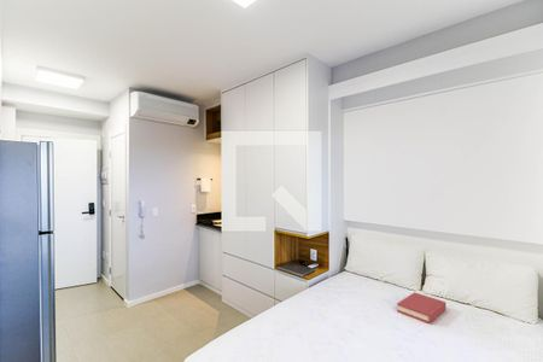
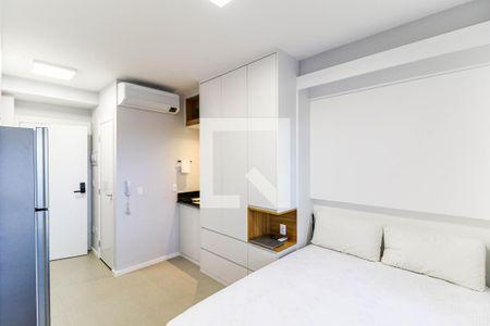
- hardback book (421, 306)
